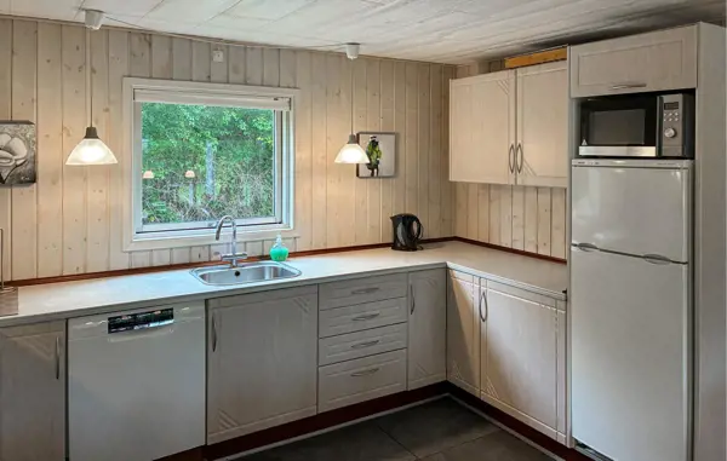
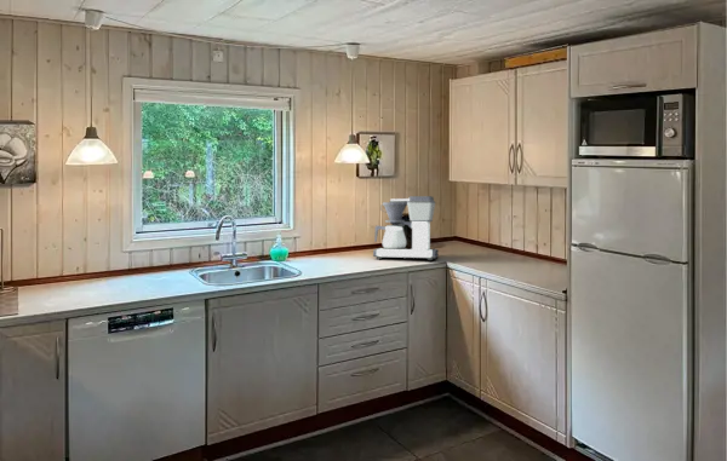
+ coffee maker (403, 225)
